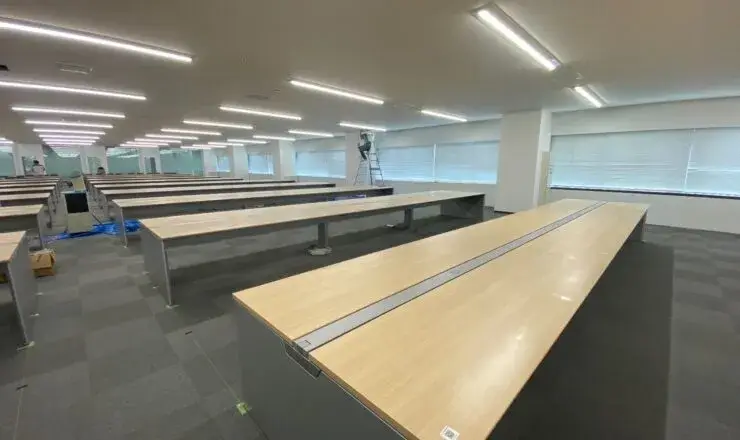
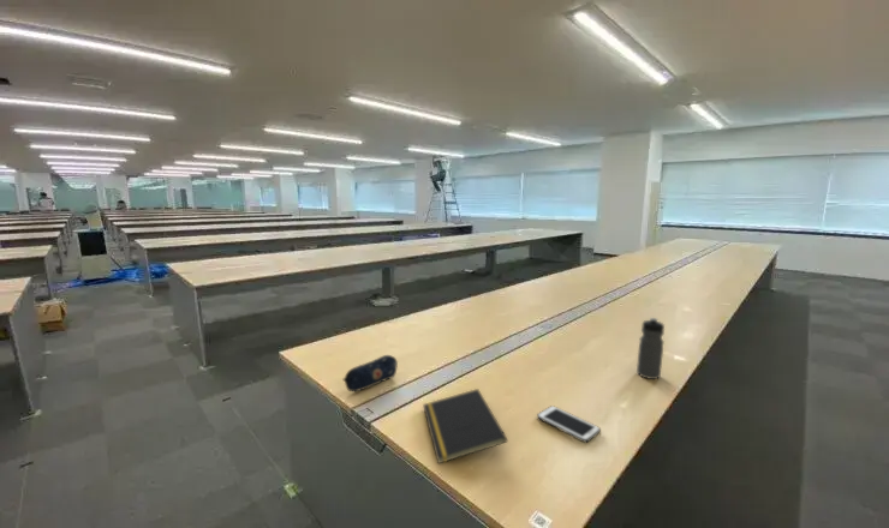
+ water bottle (650, 347)
+ cell phone (567, 422)
+ pencil case (372, 372)
+ notepad (460, 421)
